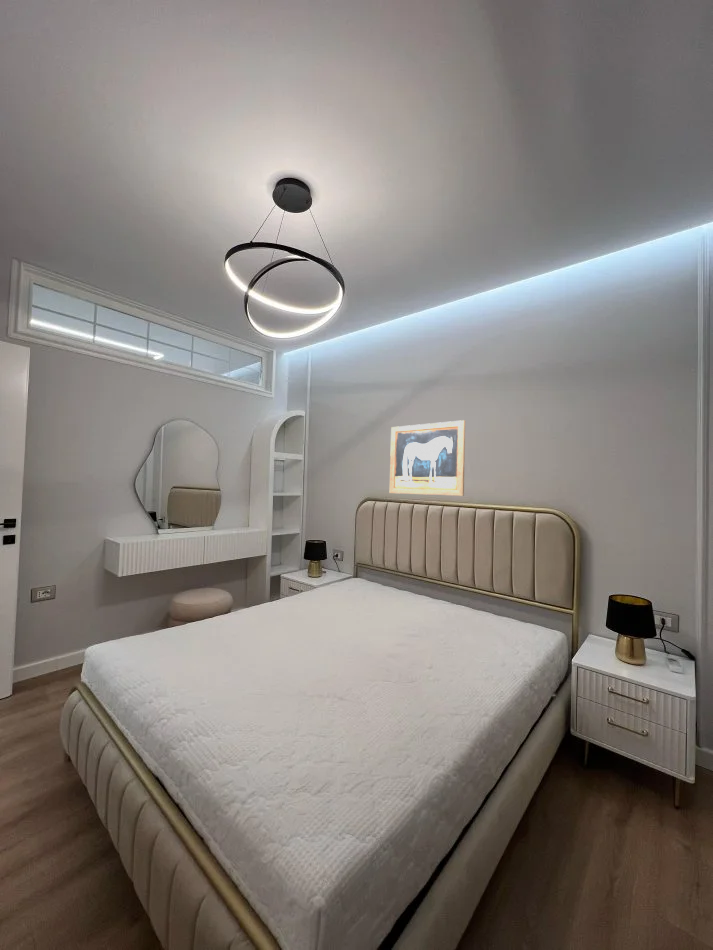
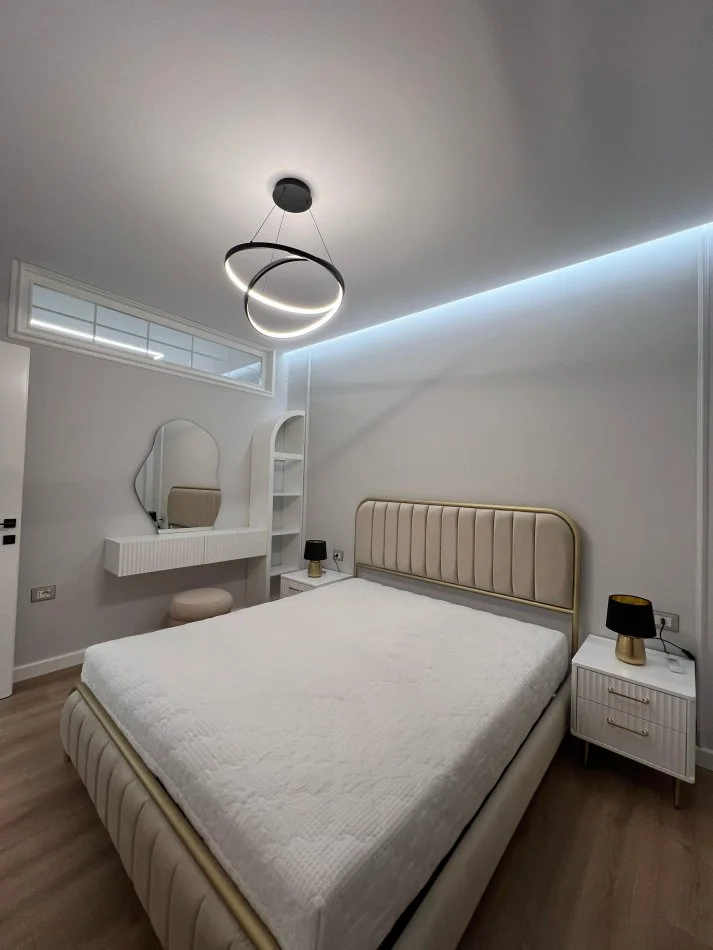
- wall art (424, 459)
